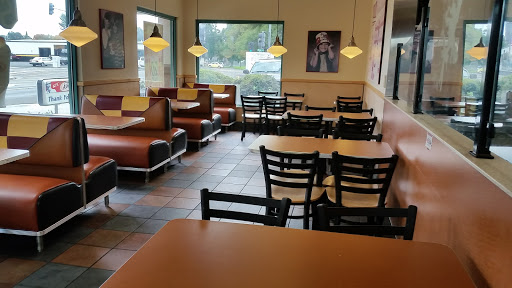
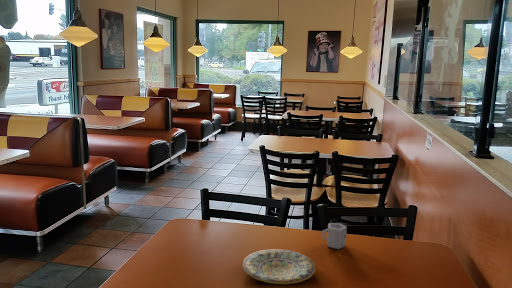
+ cup (334, 235)
+ plate (278, 268)
